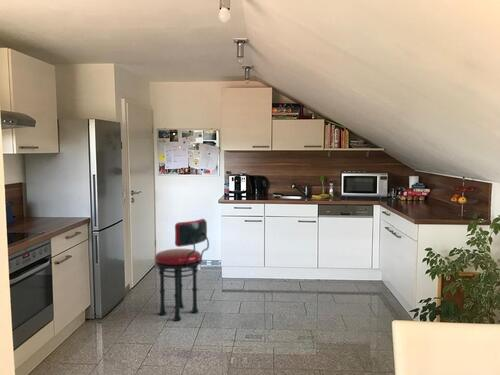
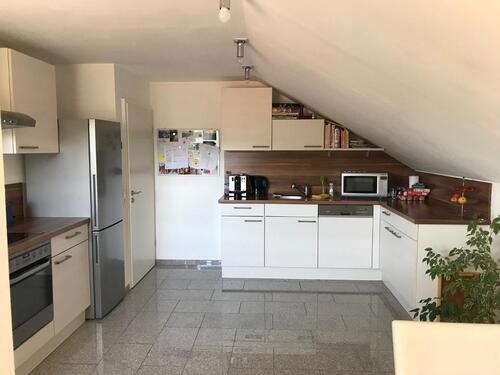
- stool (181, 267)
